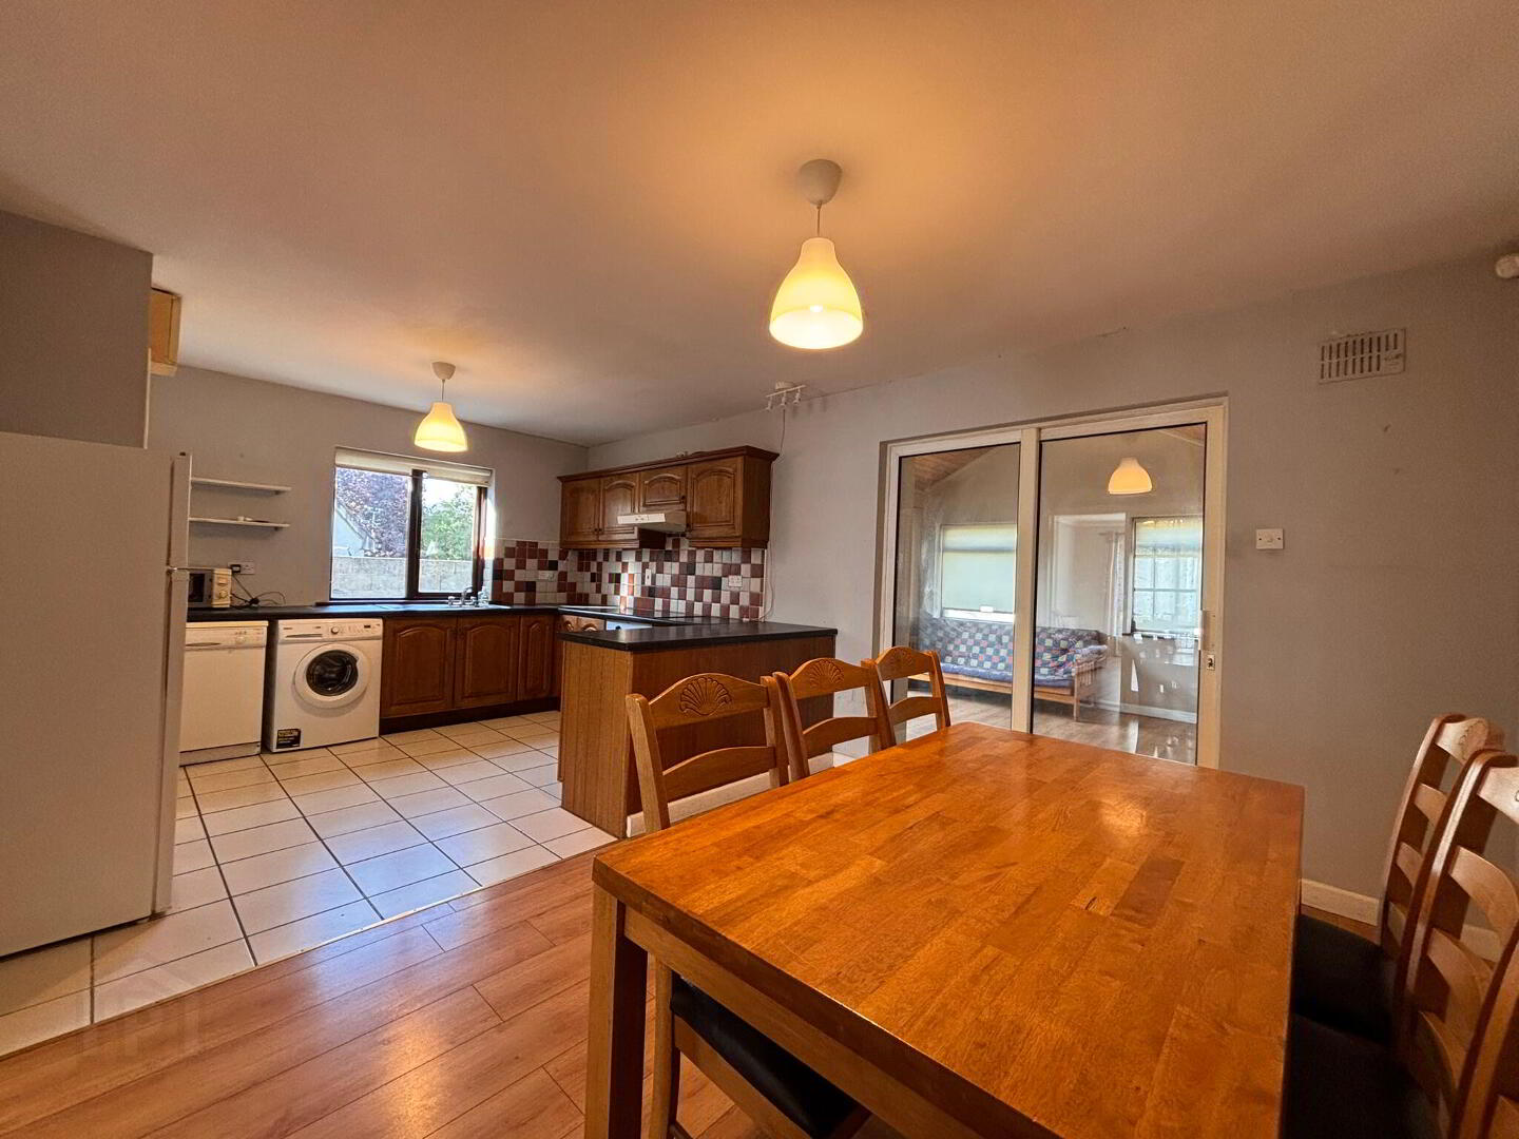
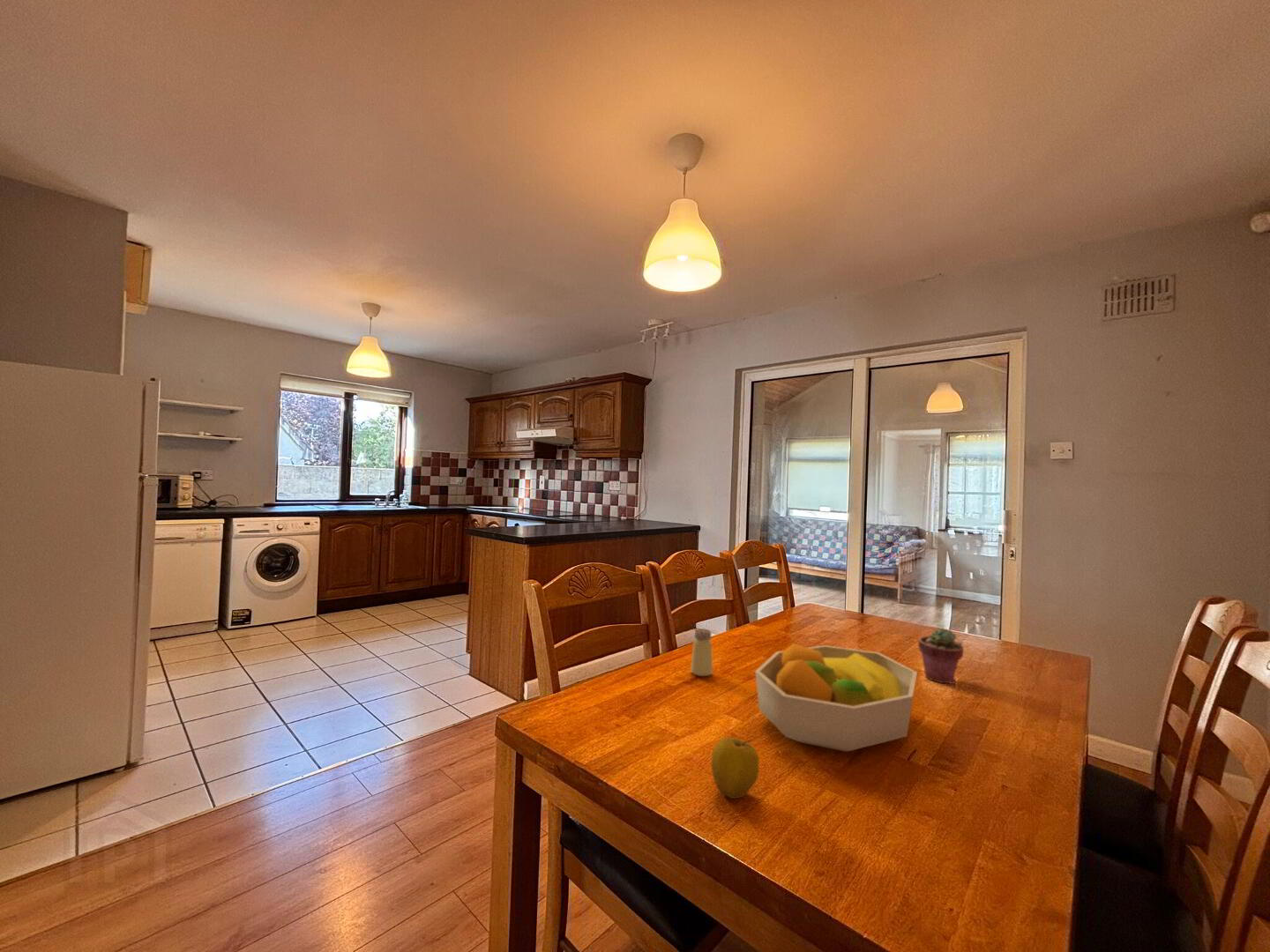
+ fruit bowl (836, 685)
+ potted succulent (940, 652)
+ apple (735, 764)
+ saltshaker (702, 651)
